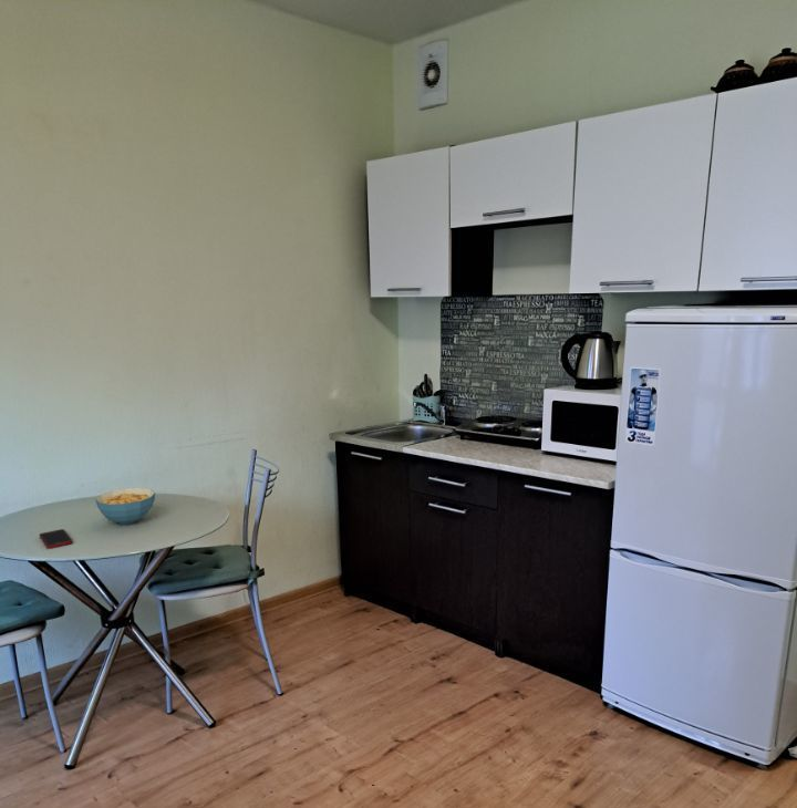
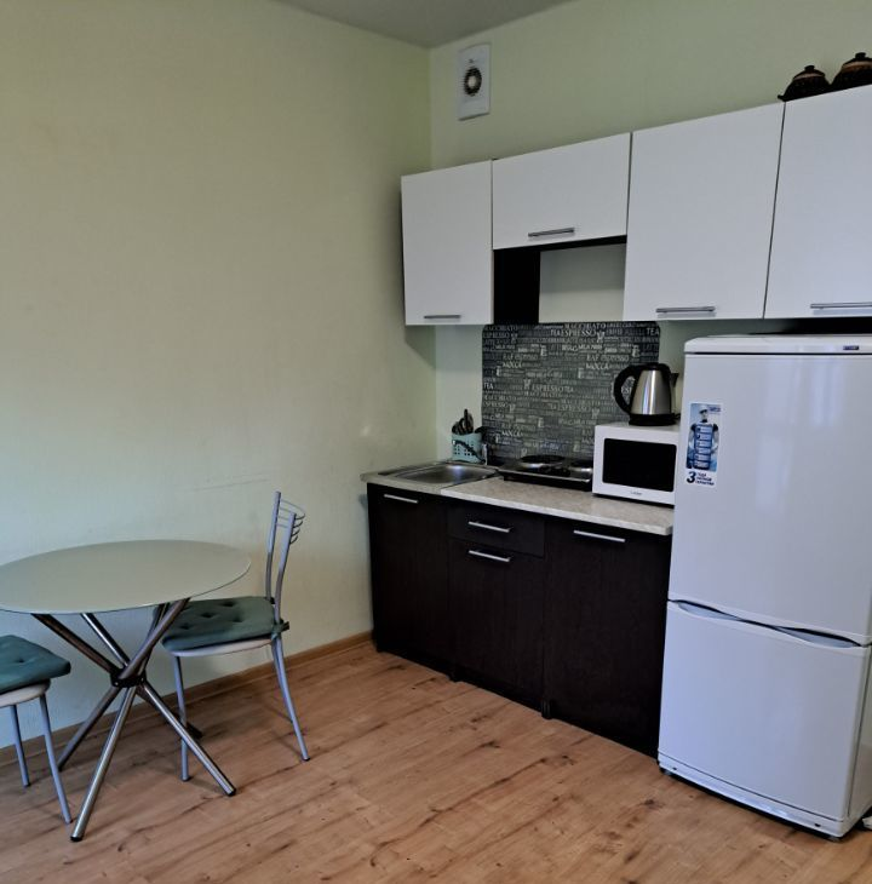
- cereal bowl (126, 508)
- cell phone (55, 538)
